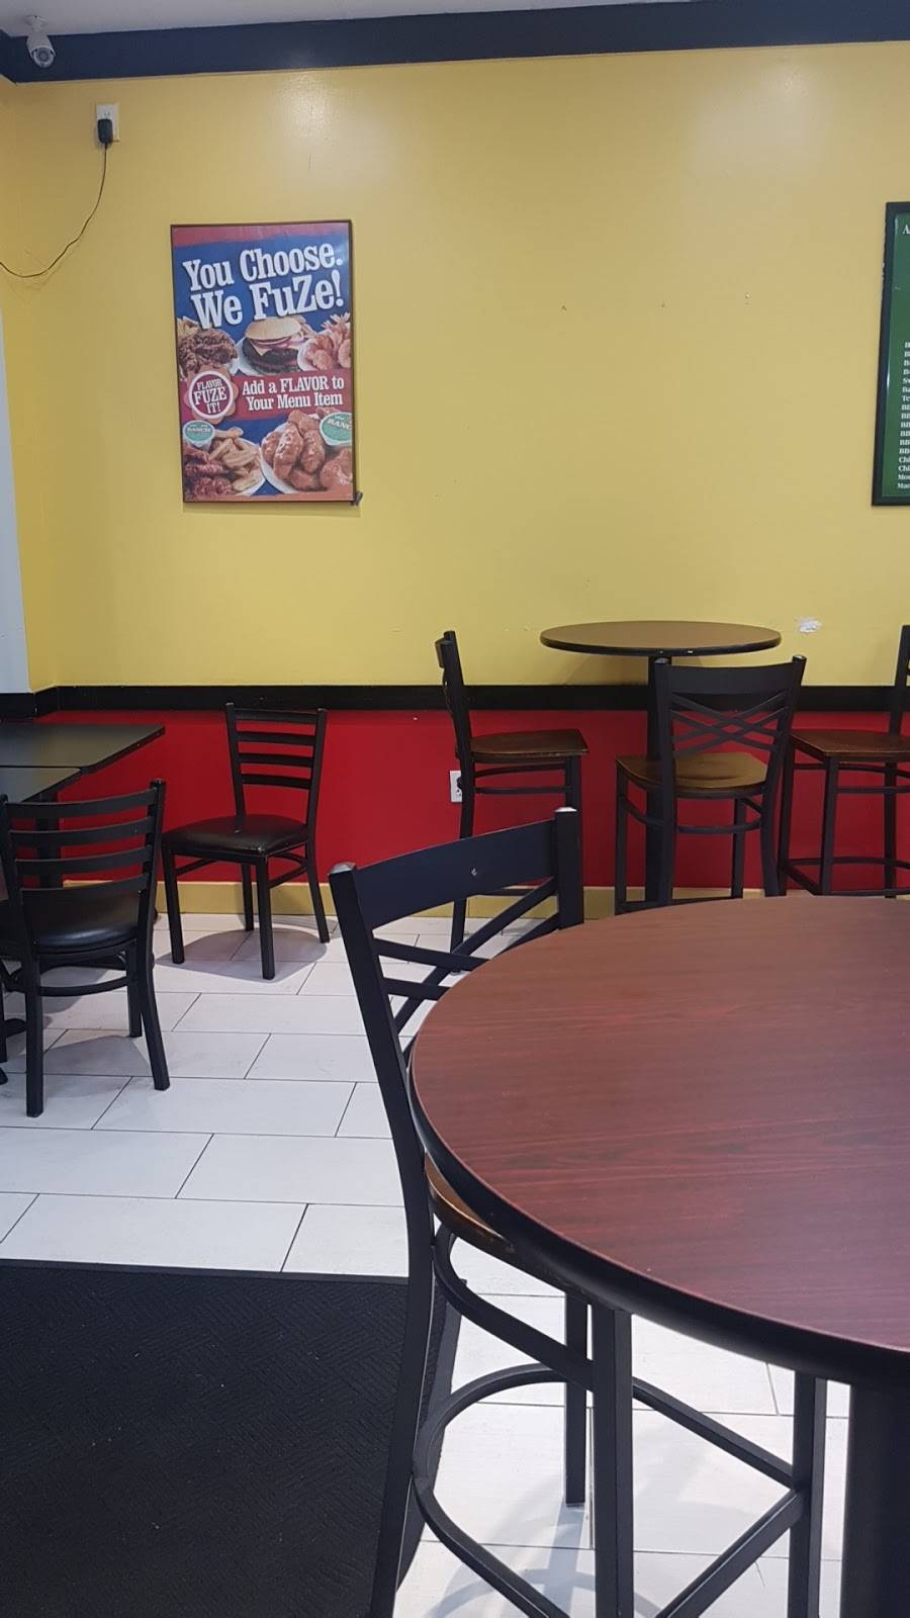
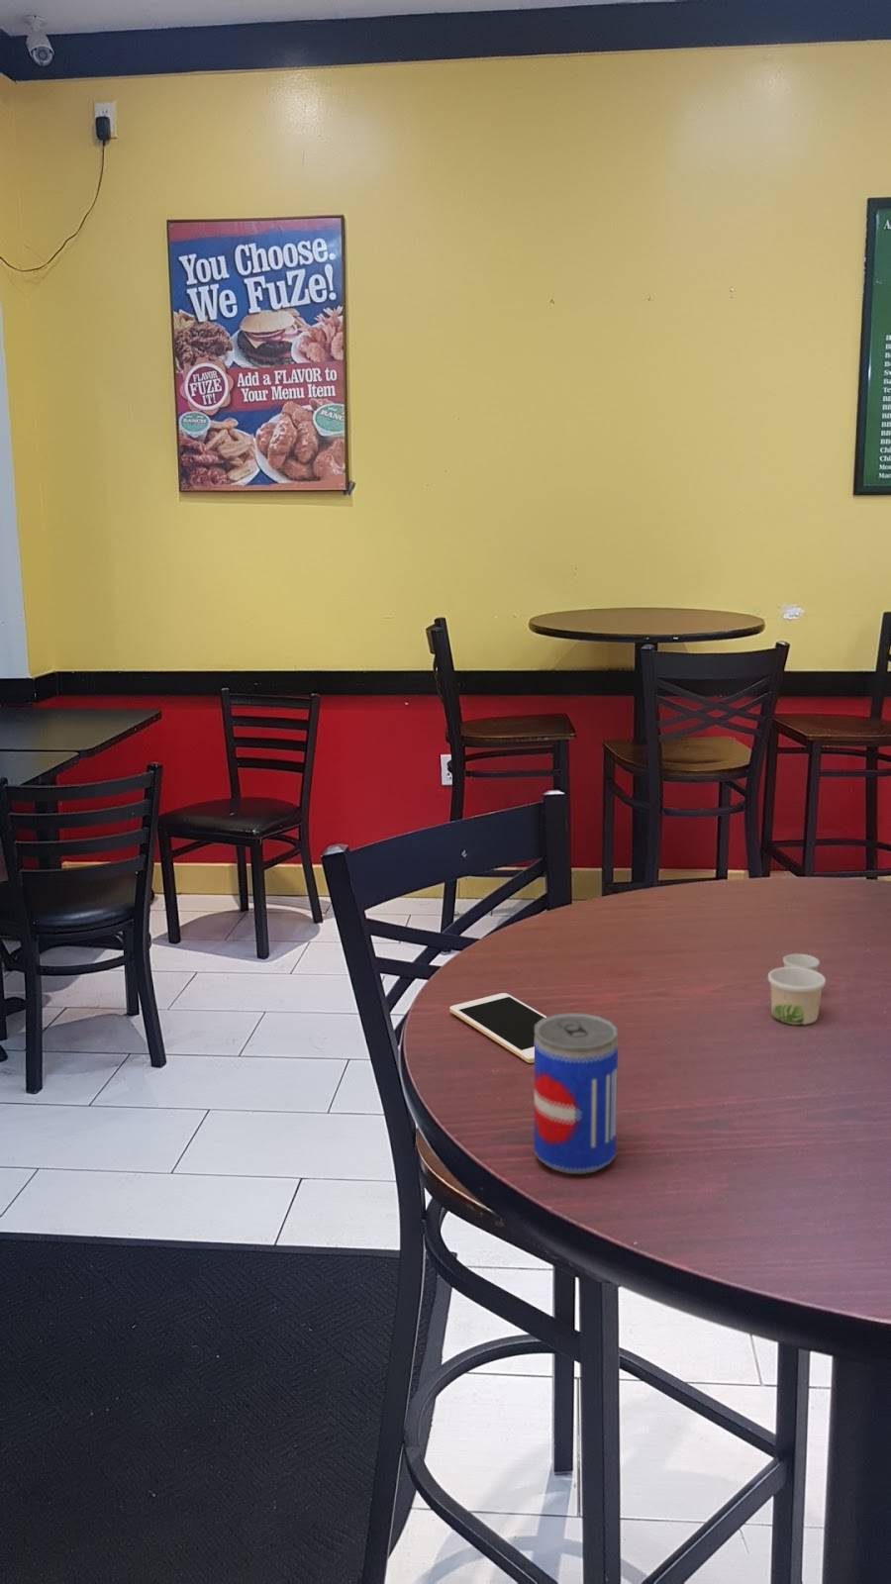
+ paper cup (797, 986)
+ beer can (576, 1093)
+ cell phone (516, 1026)
